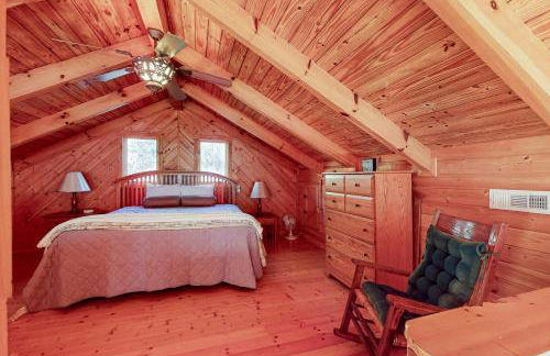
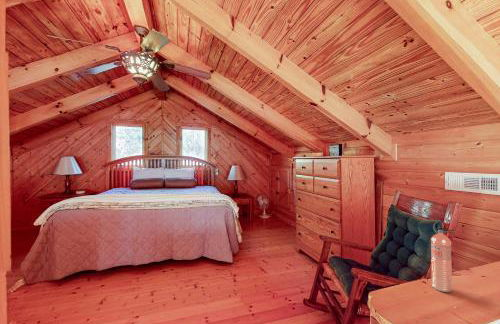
+ water bottle (441, 259)
